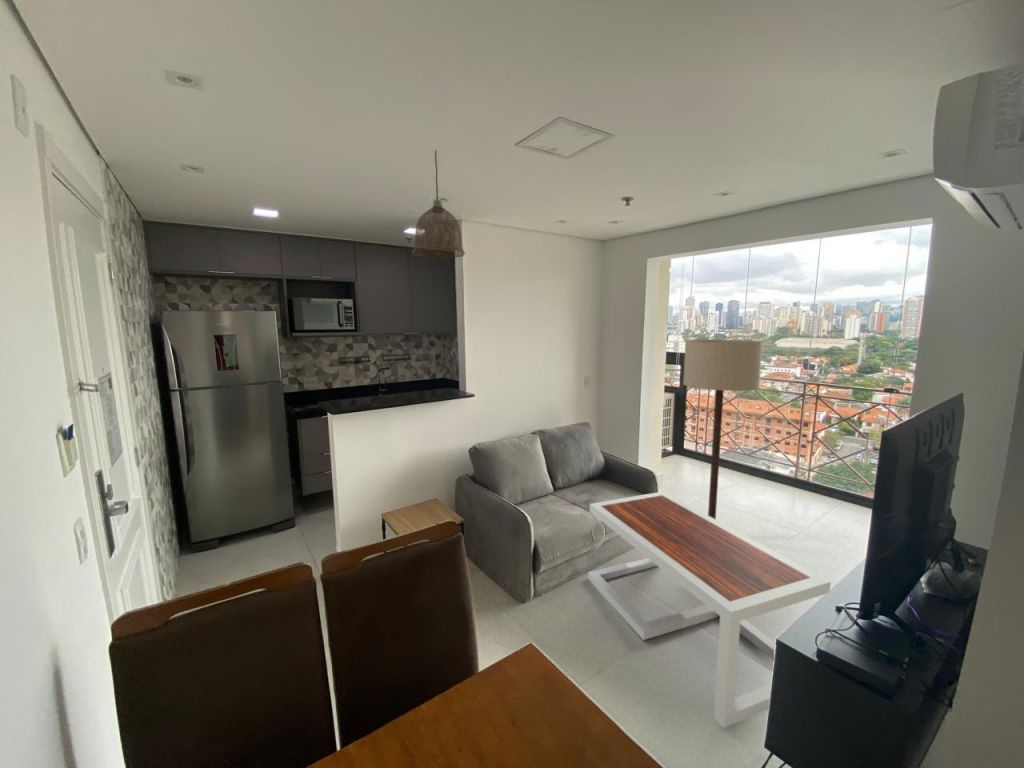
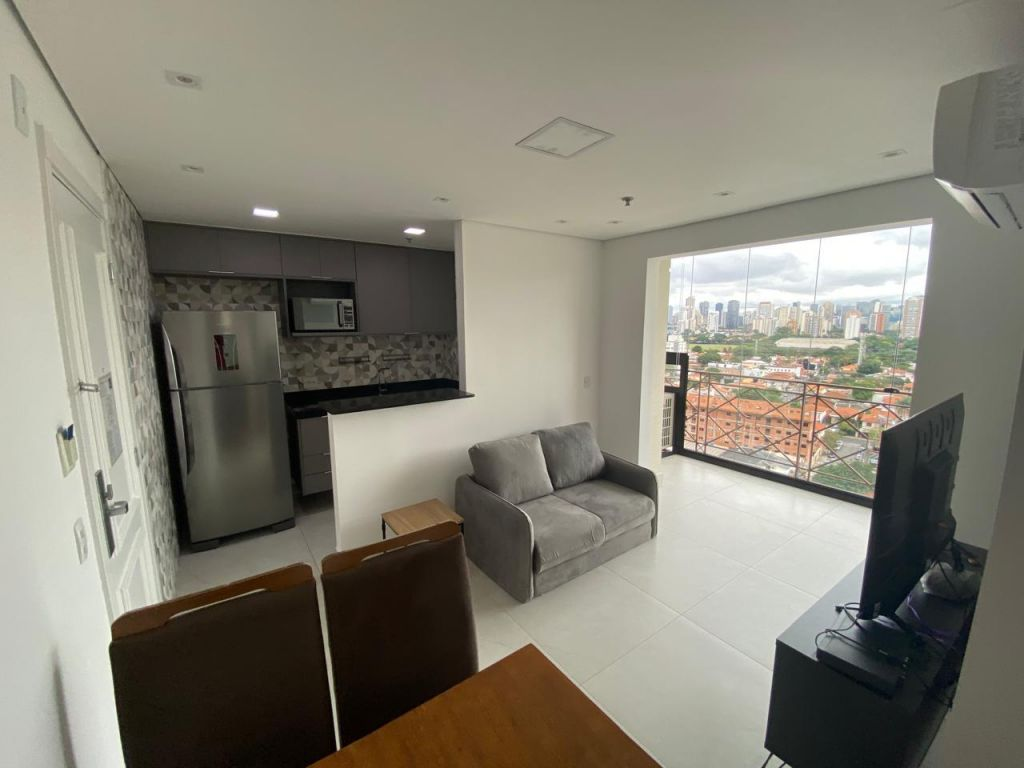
- coffee table (685, 580)
- pendant lamp (437, 203)
- floor lamp (716, 443)
